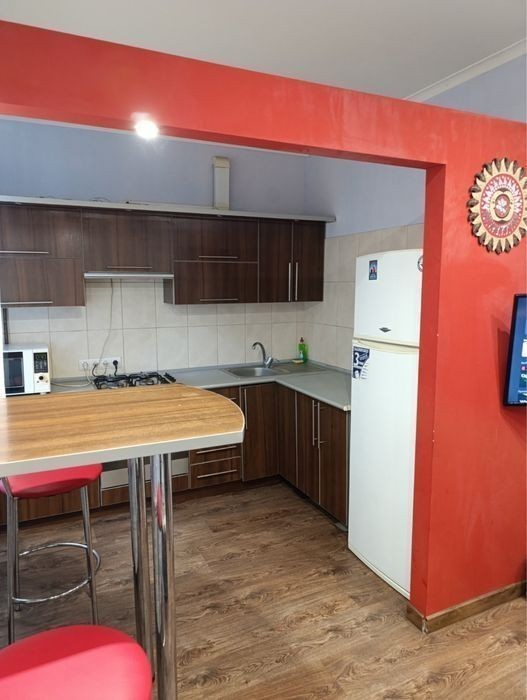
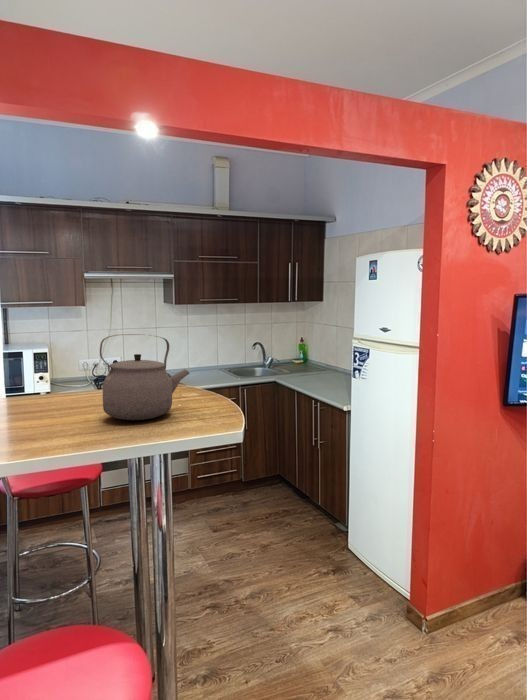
+ tea kettle (147, 374)
